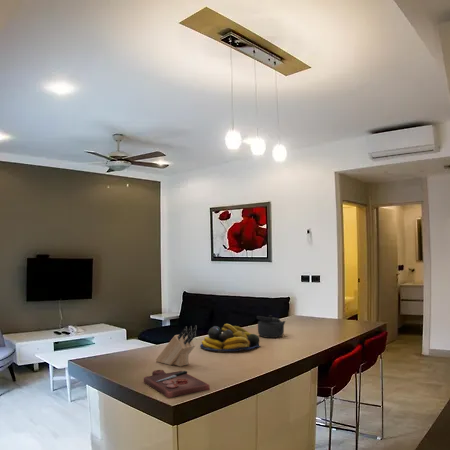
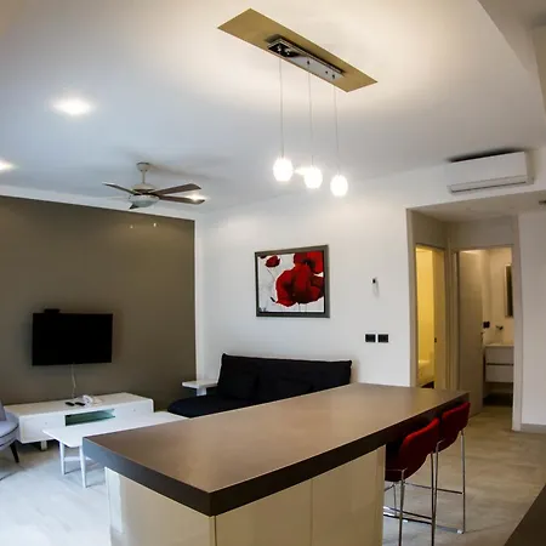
- kettle (273, 325)
- cutting board (172, 381)
- fruit bowl (229, 335)
- knife block (177, 343)
